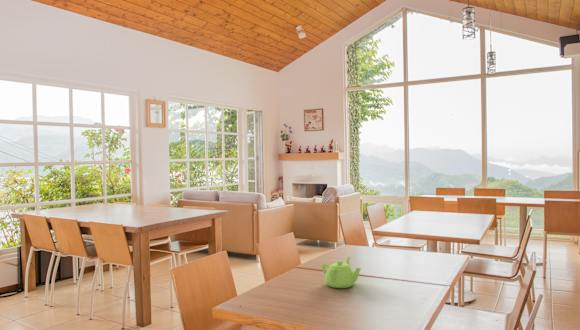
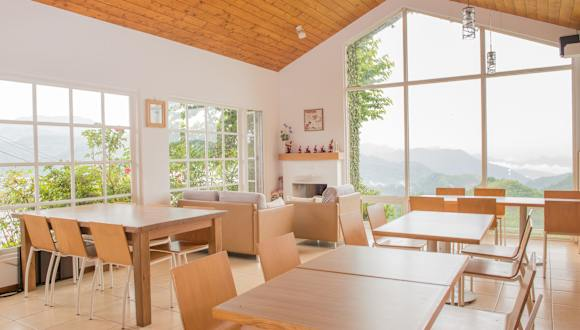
- teapot (341, 272)
